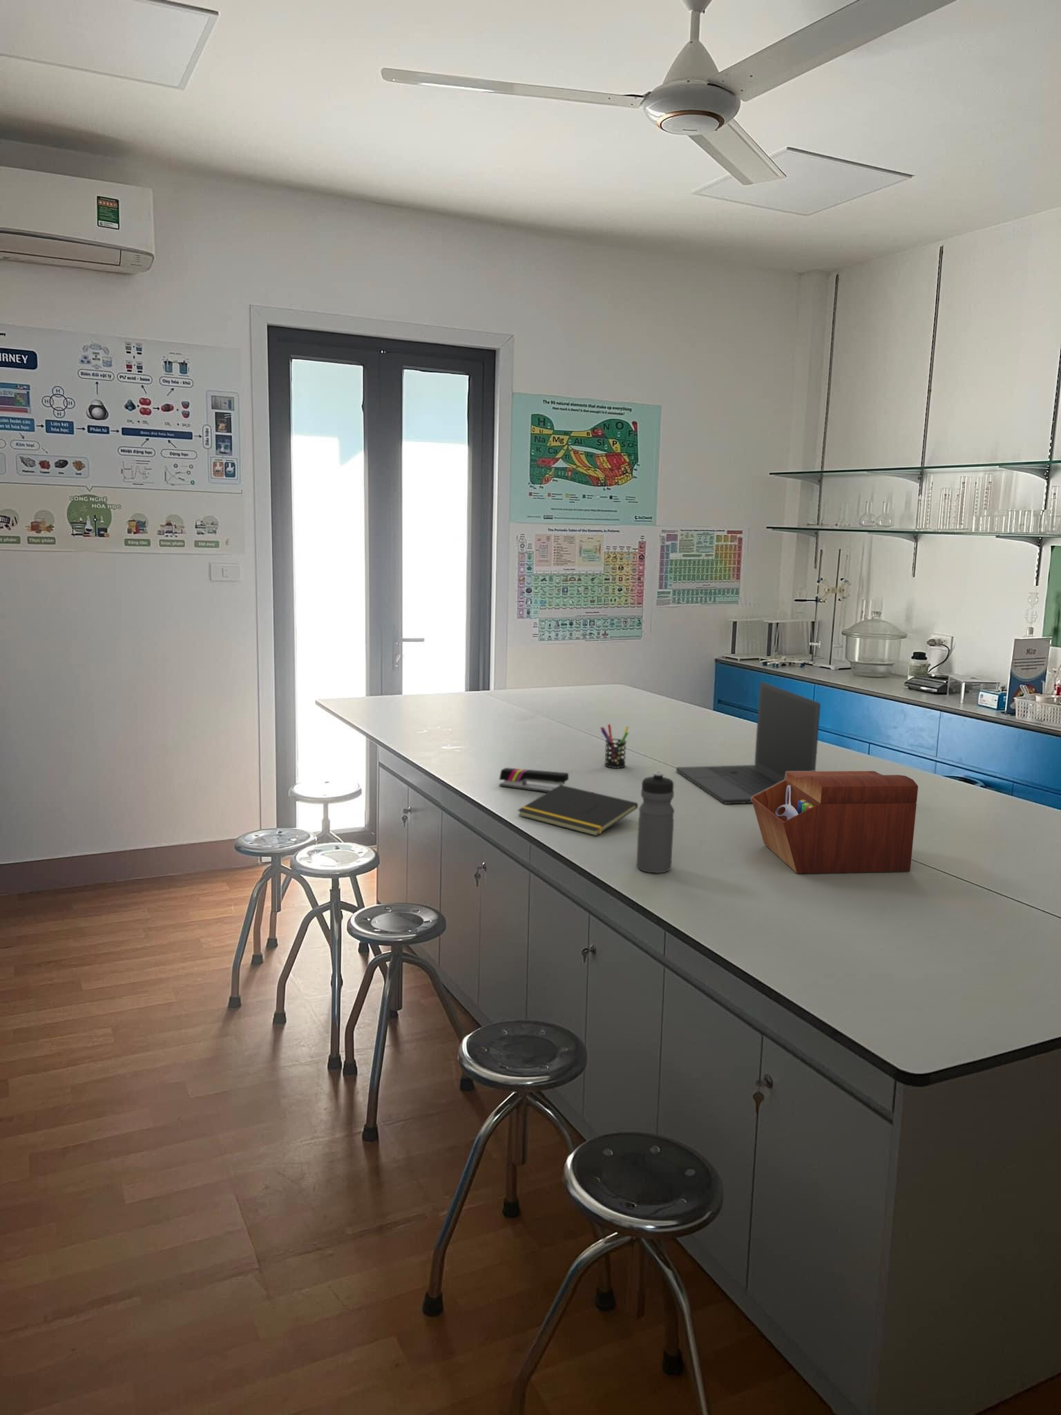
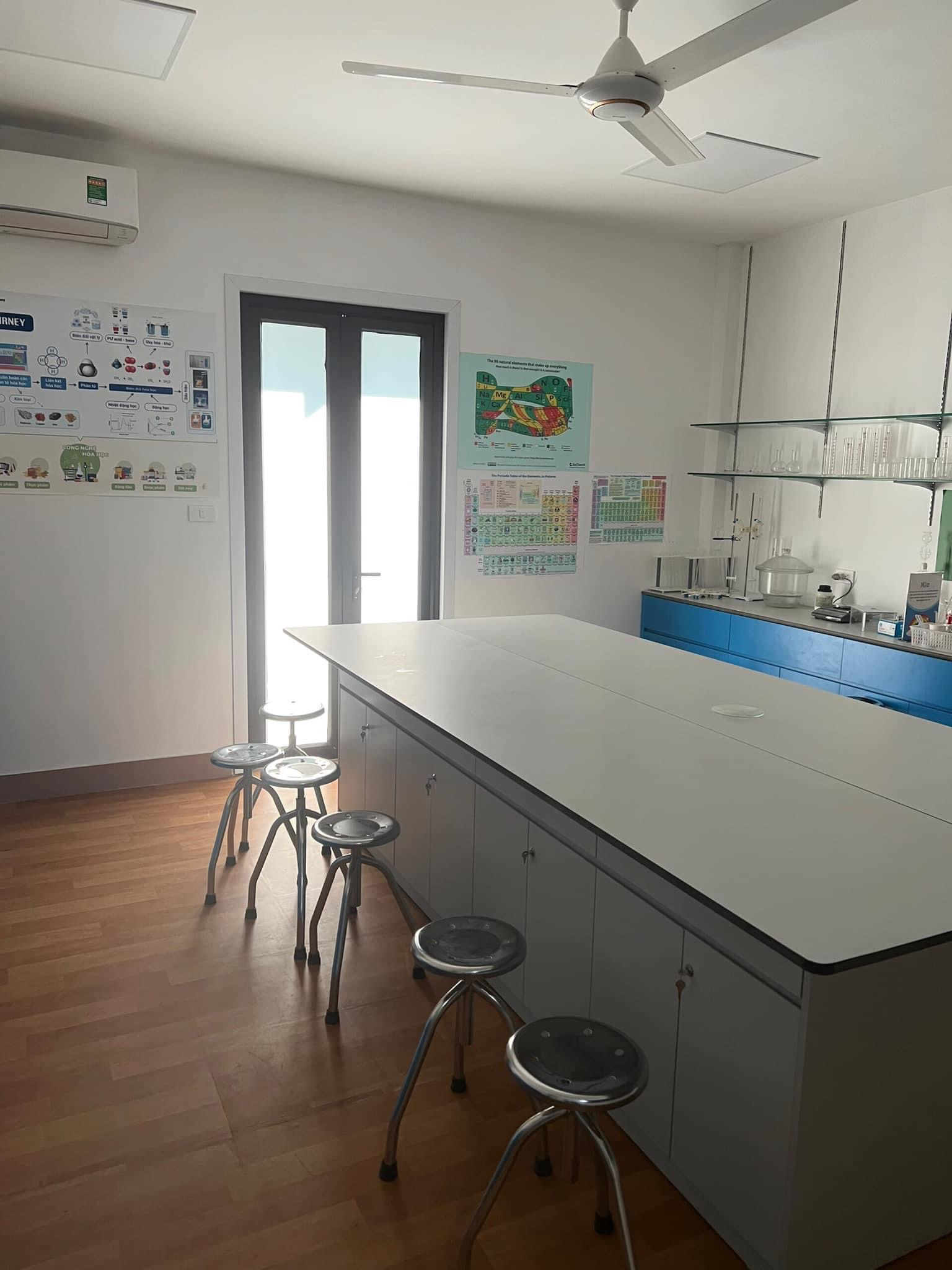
- notepad (577, 809)
- water bottle (655, 820)
- laptop (756, 741)
- sewing box (828, 813)
- pen holder (616, 744)
- stapler (533, 779)
